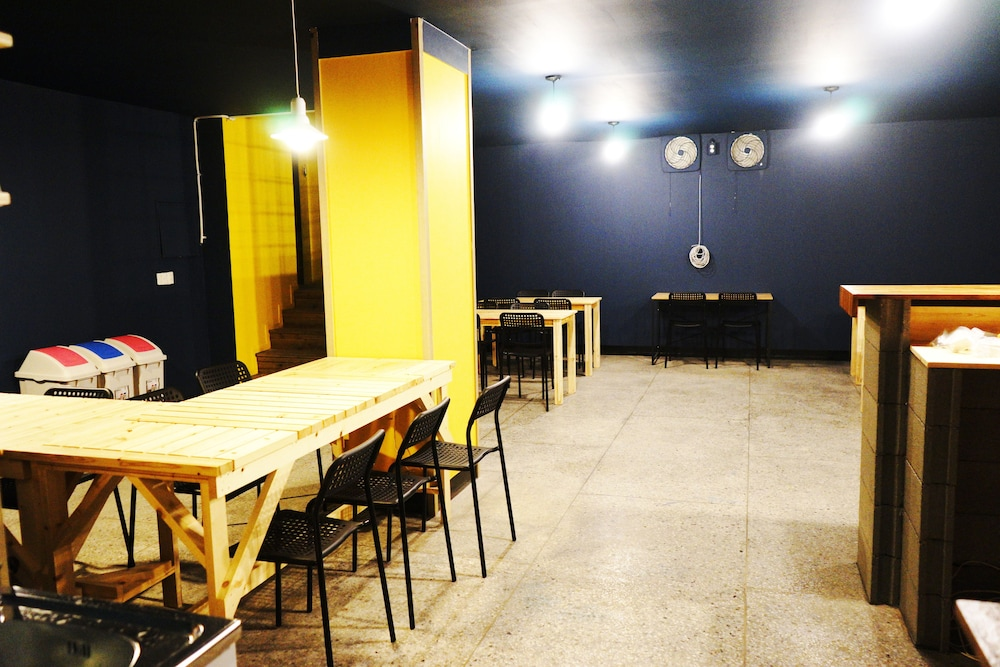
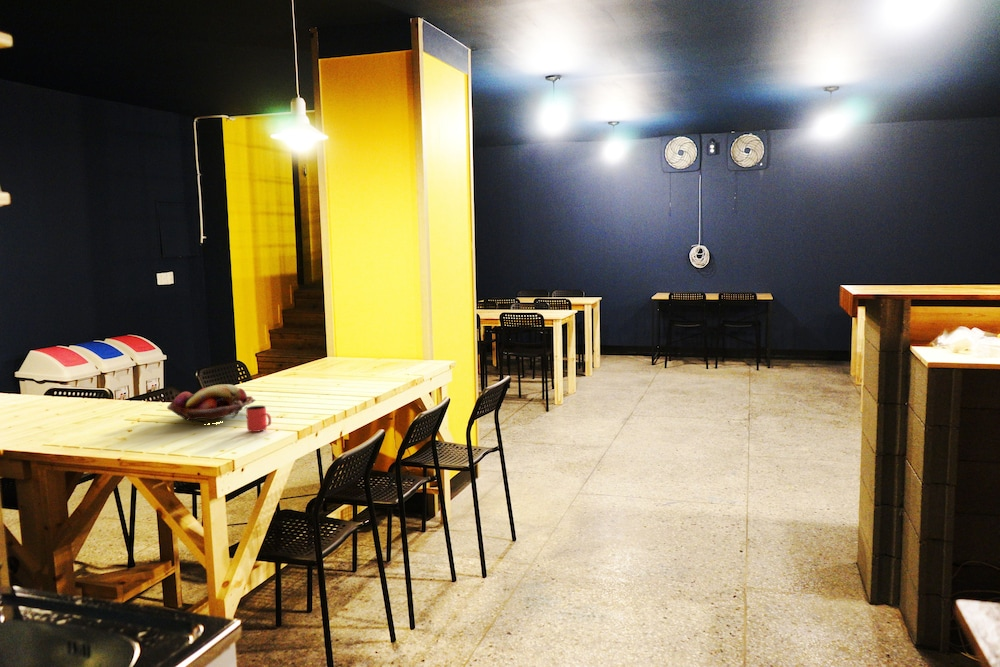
+ cup (259, 419)
+ fruit basket (212, 401)
